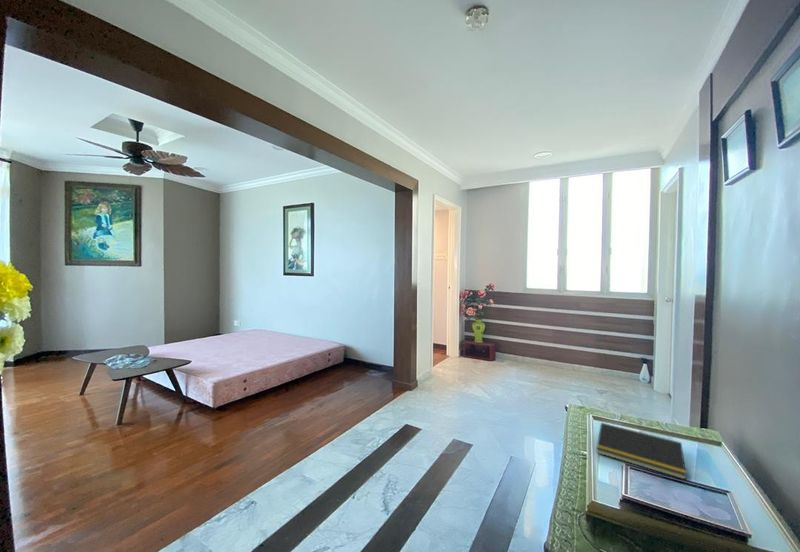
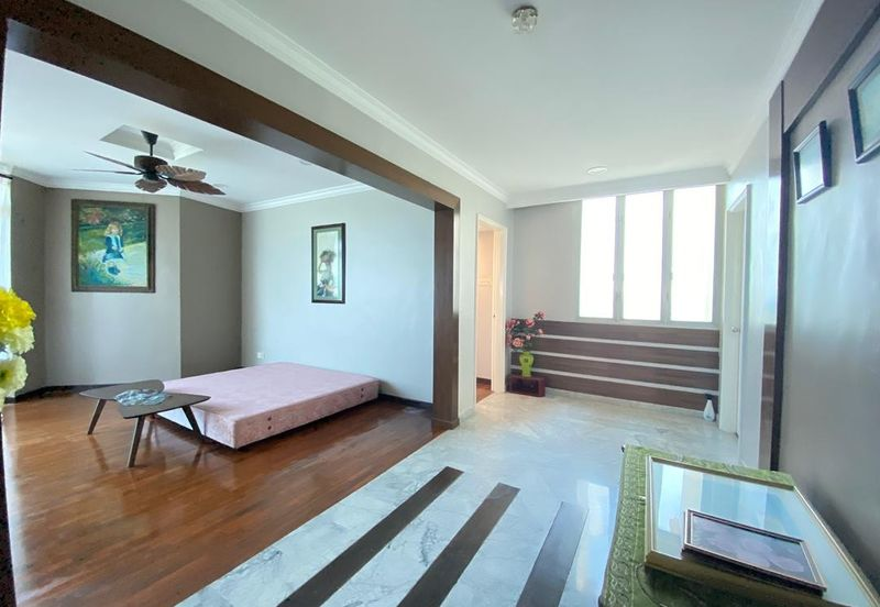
- notepad (638, 447)
